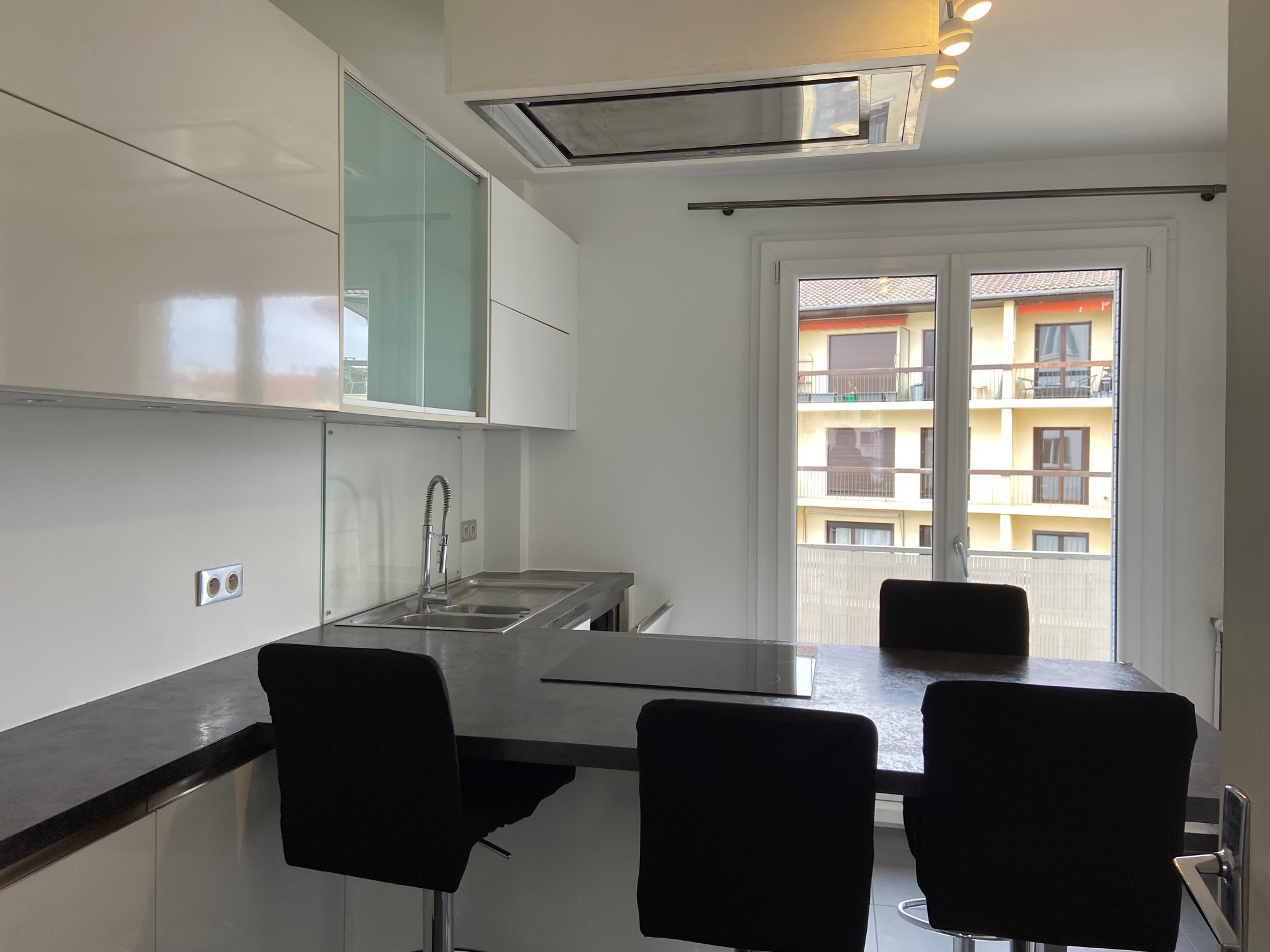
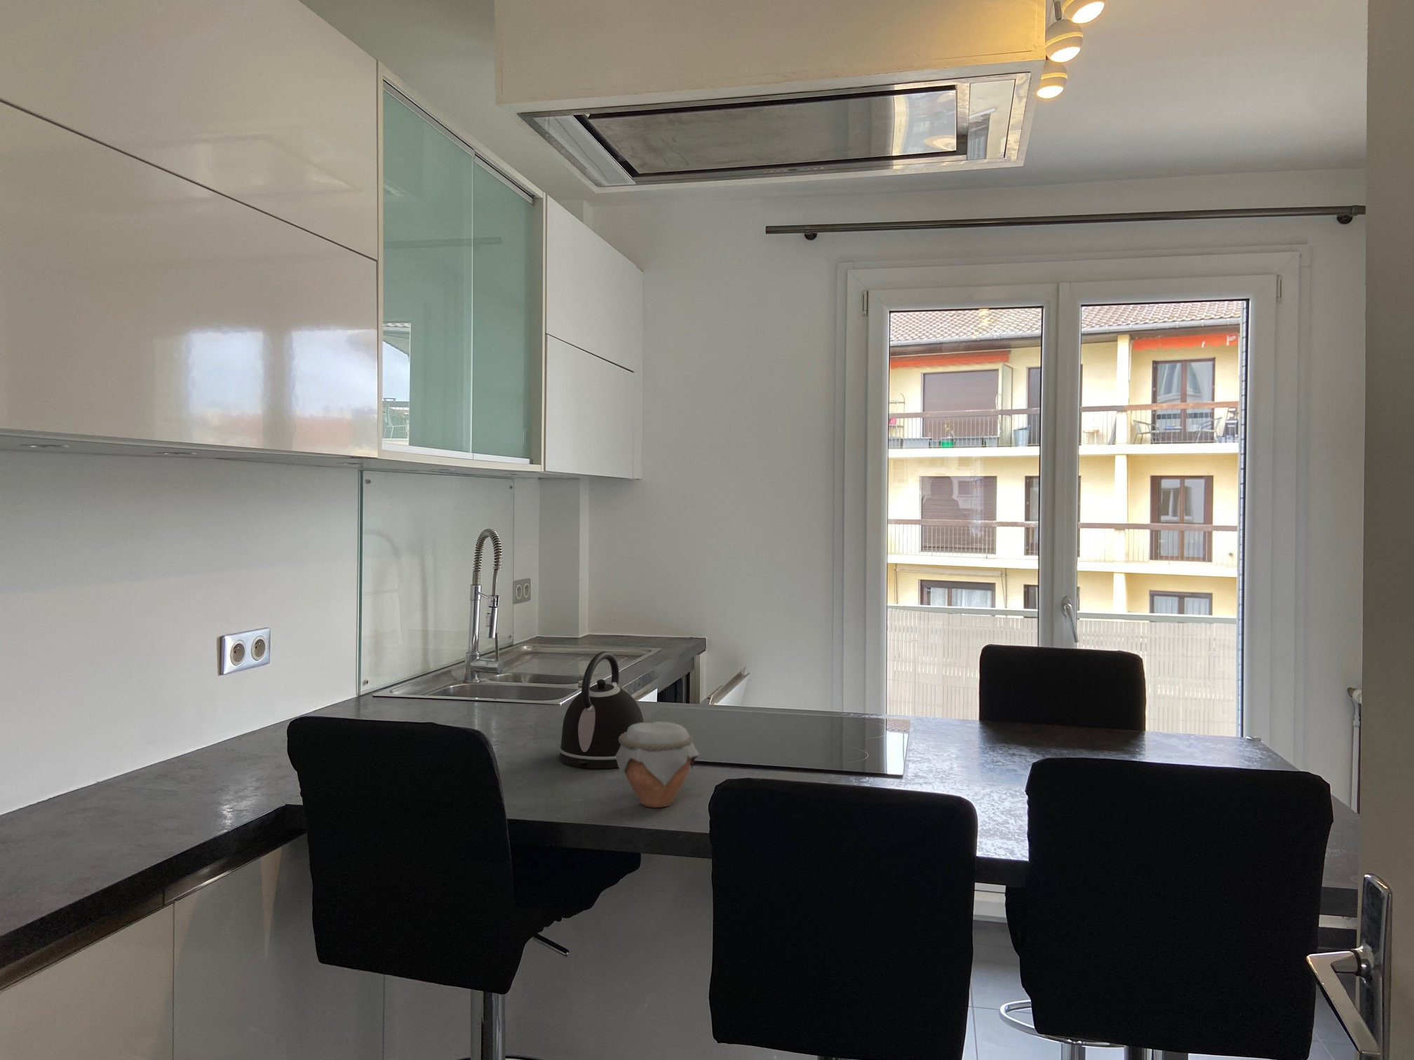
+ kettle (603, 704)
+ jar (657, 765)
